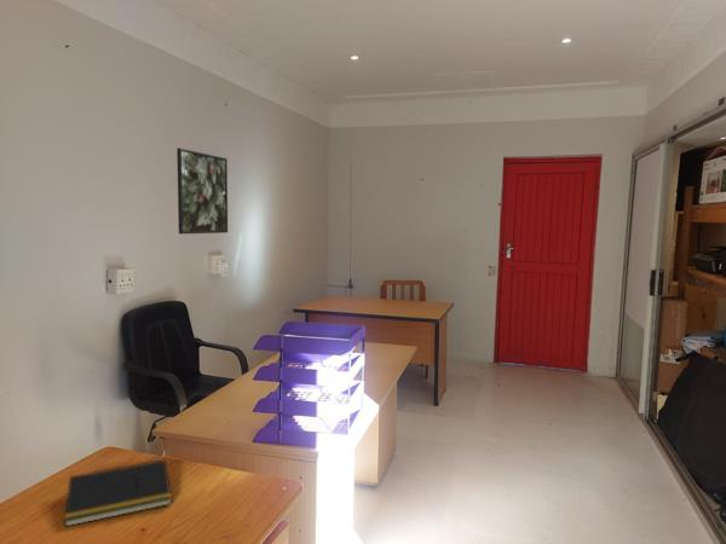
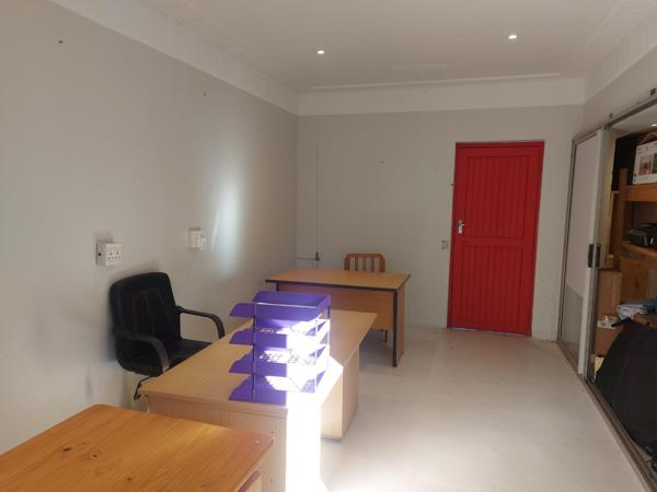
- notepad (120, 490)
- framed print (203, 193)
